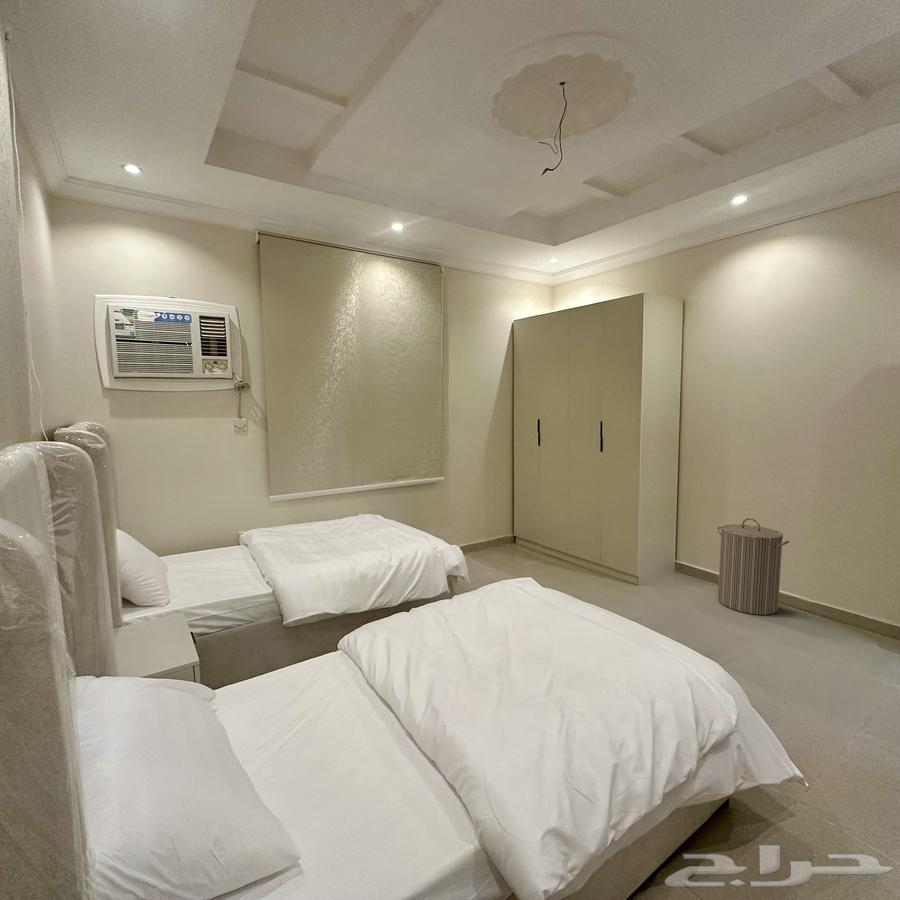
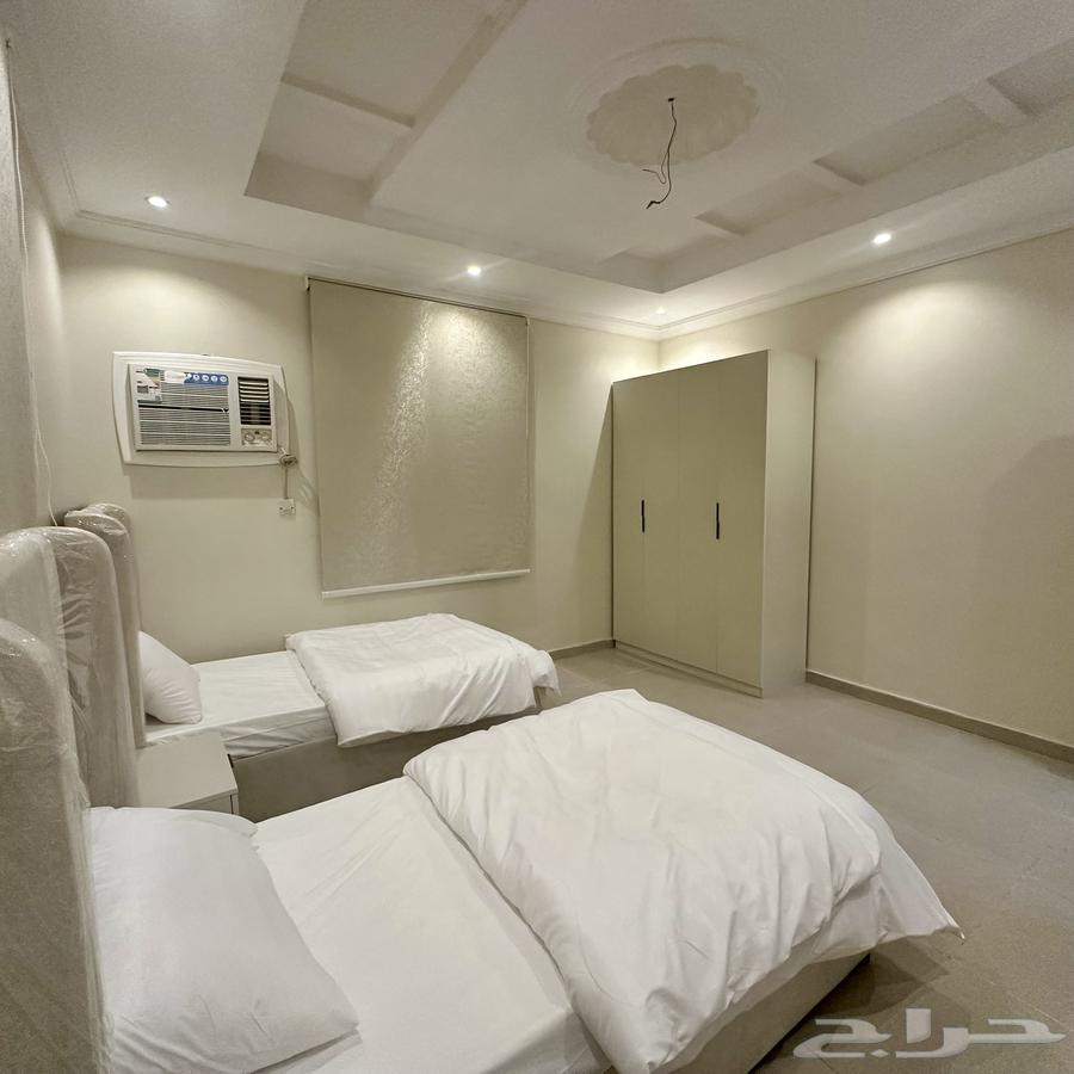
- laundry hamper (749, 561)
